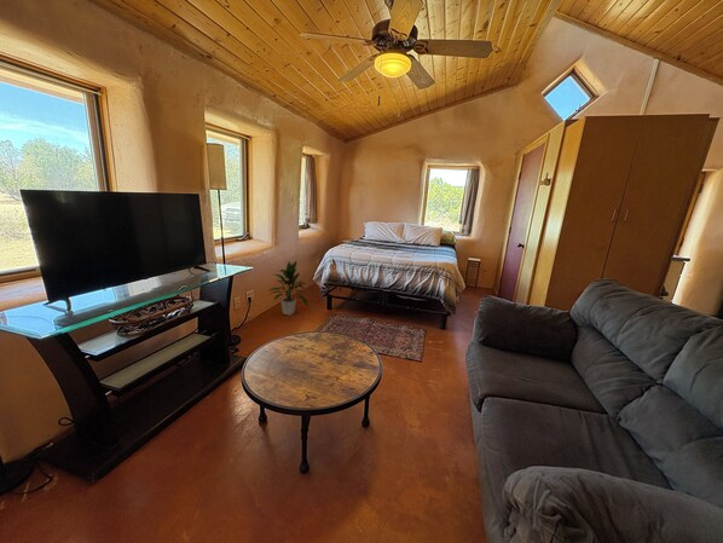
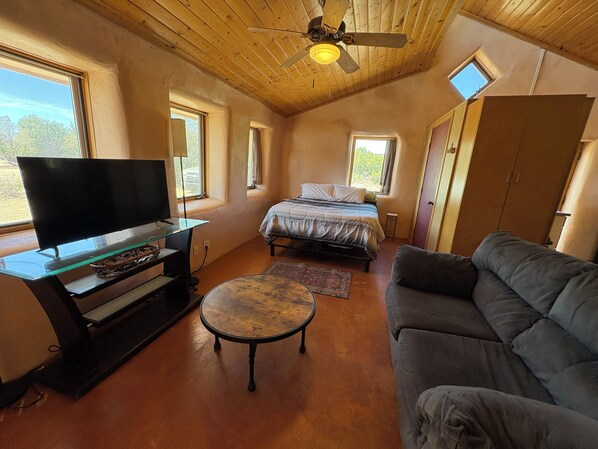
- indoor plant (289, 288)
